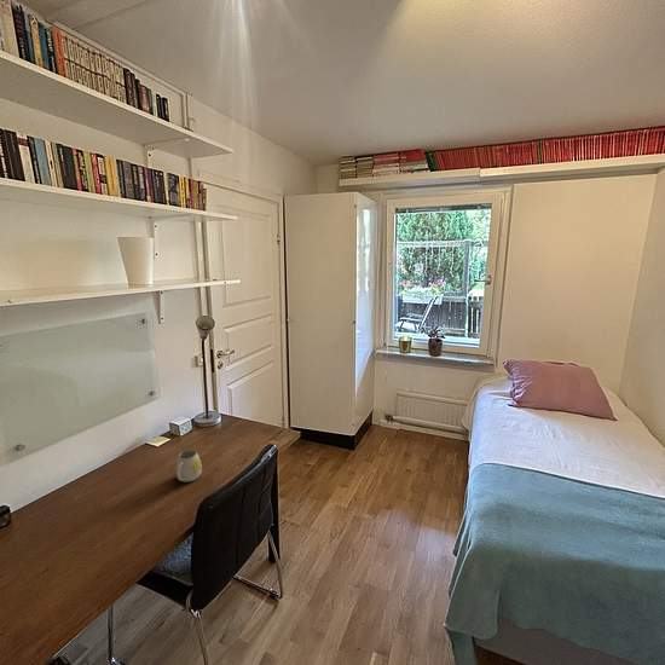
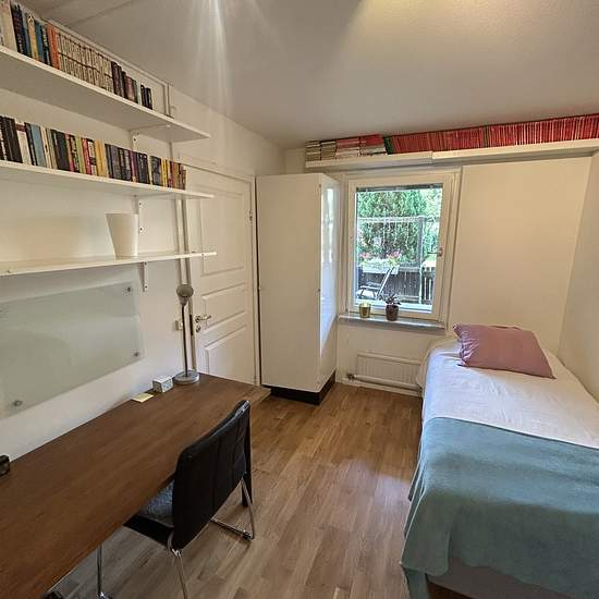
- mug (186, 467)
